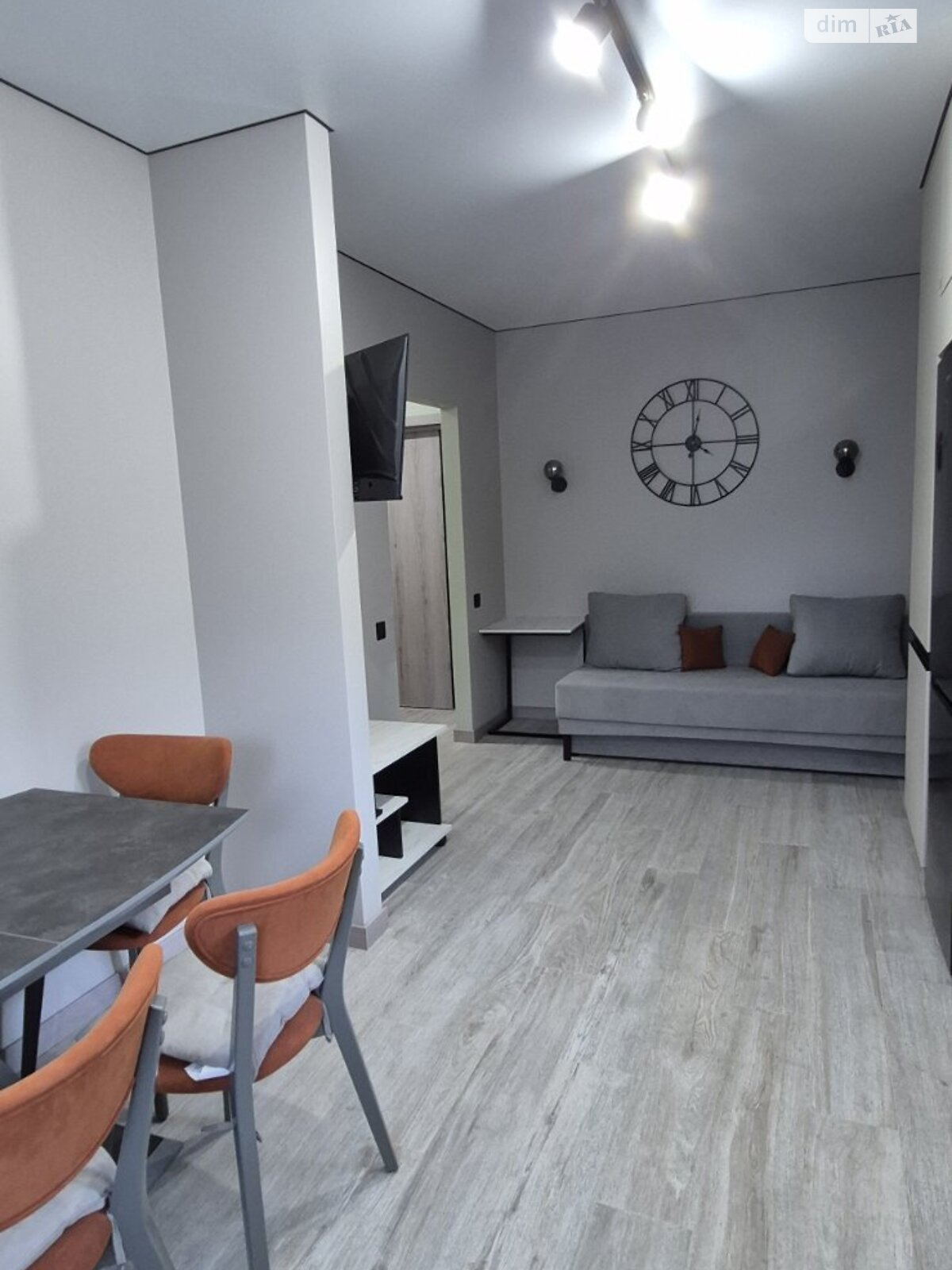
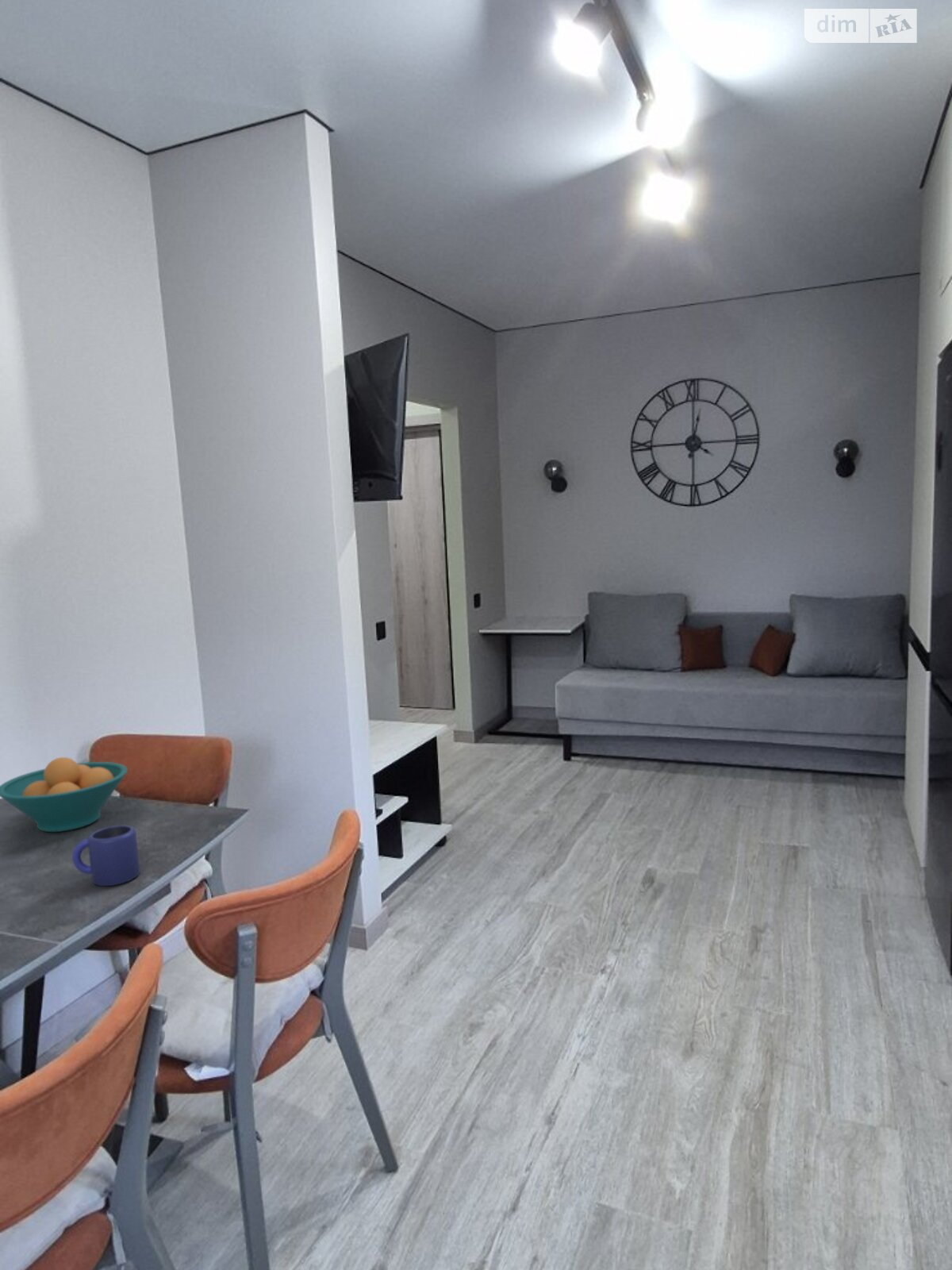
+ fruit bowl (65, 791)
+ mug (106, 856)
